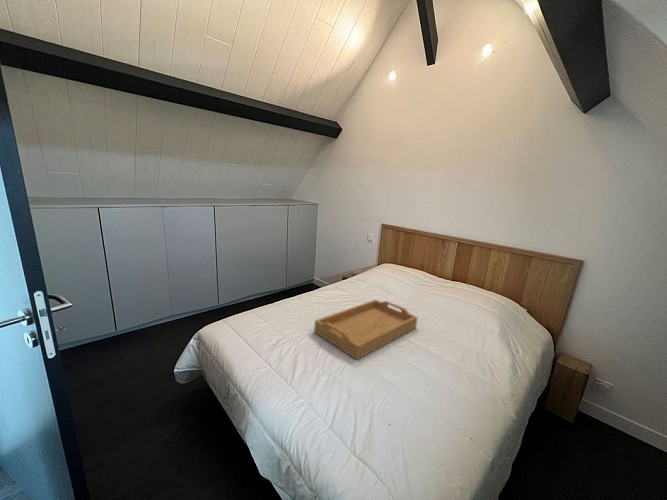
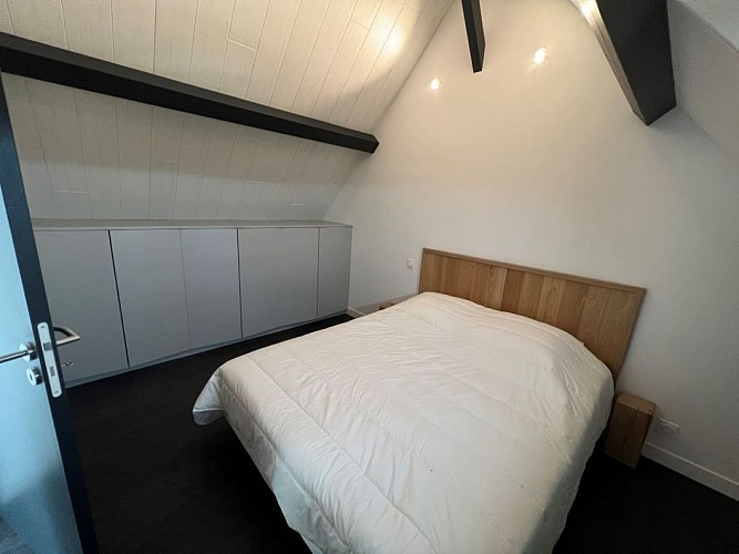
- serving tray (368, 322)
